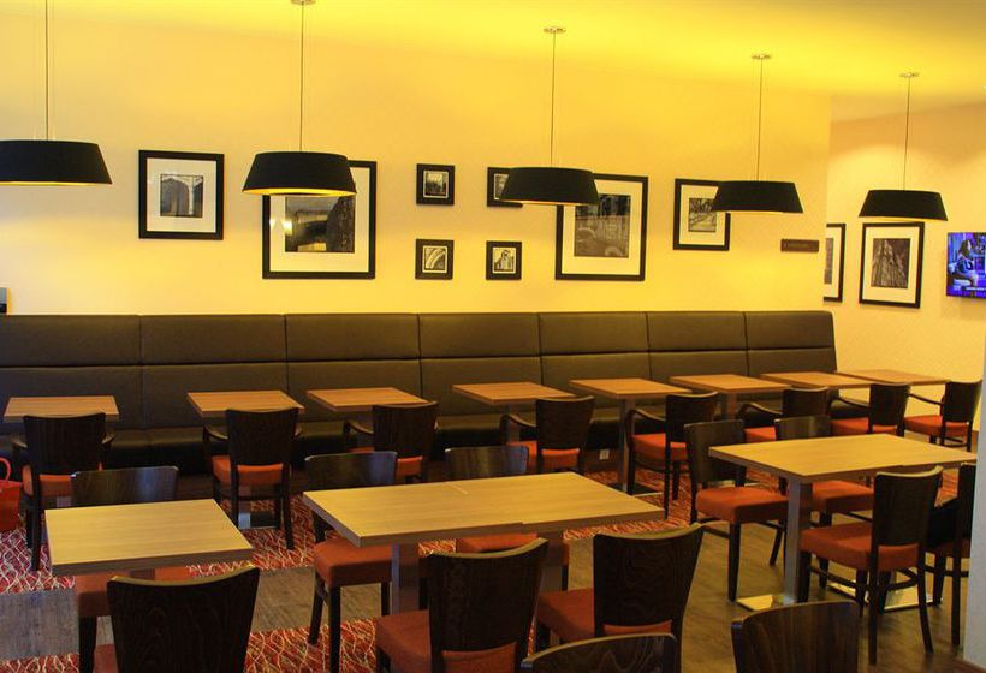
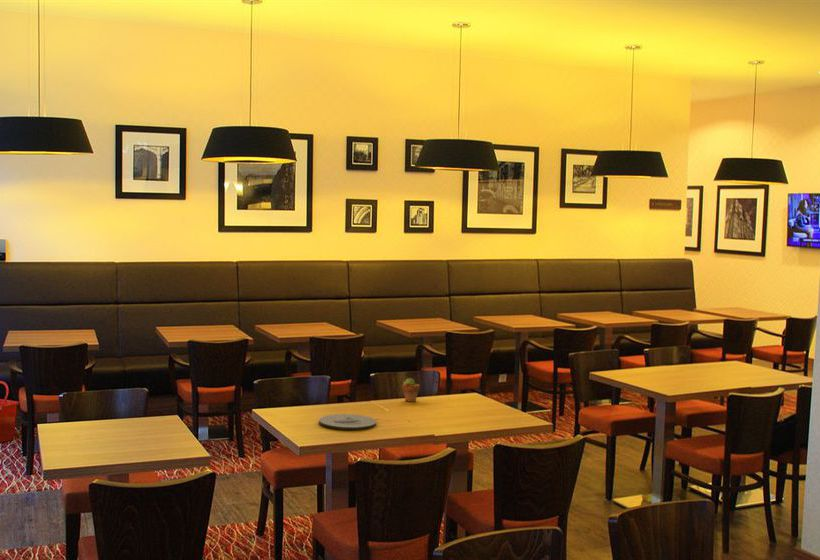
+ plate (347, 419)
+ potted succulent (410, 389)
